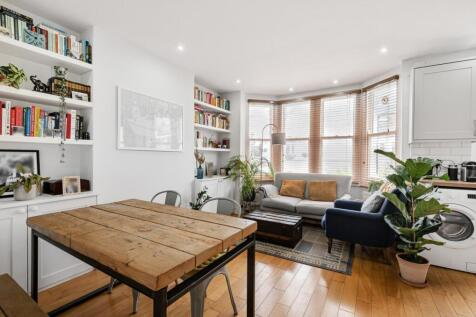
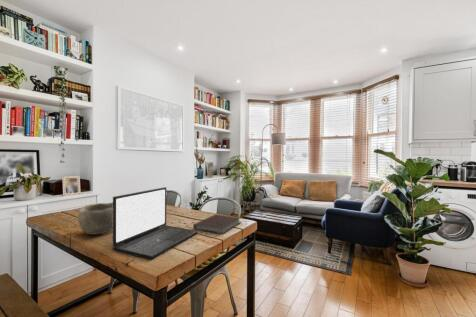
+ notebook (218, 222)
+ laptop (159, 216)
+ bowl (99, 219)
